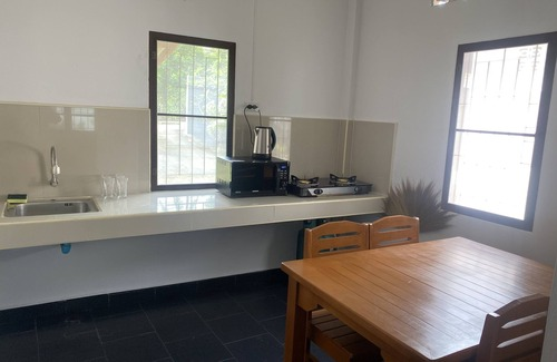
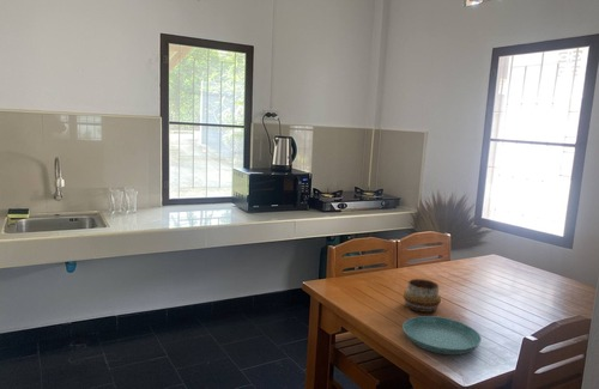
+ saucer (440, 335)
+ decorative bowl (422, 294)
